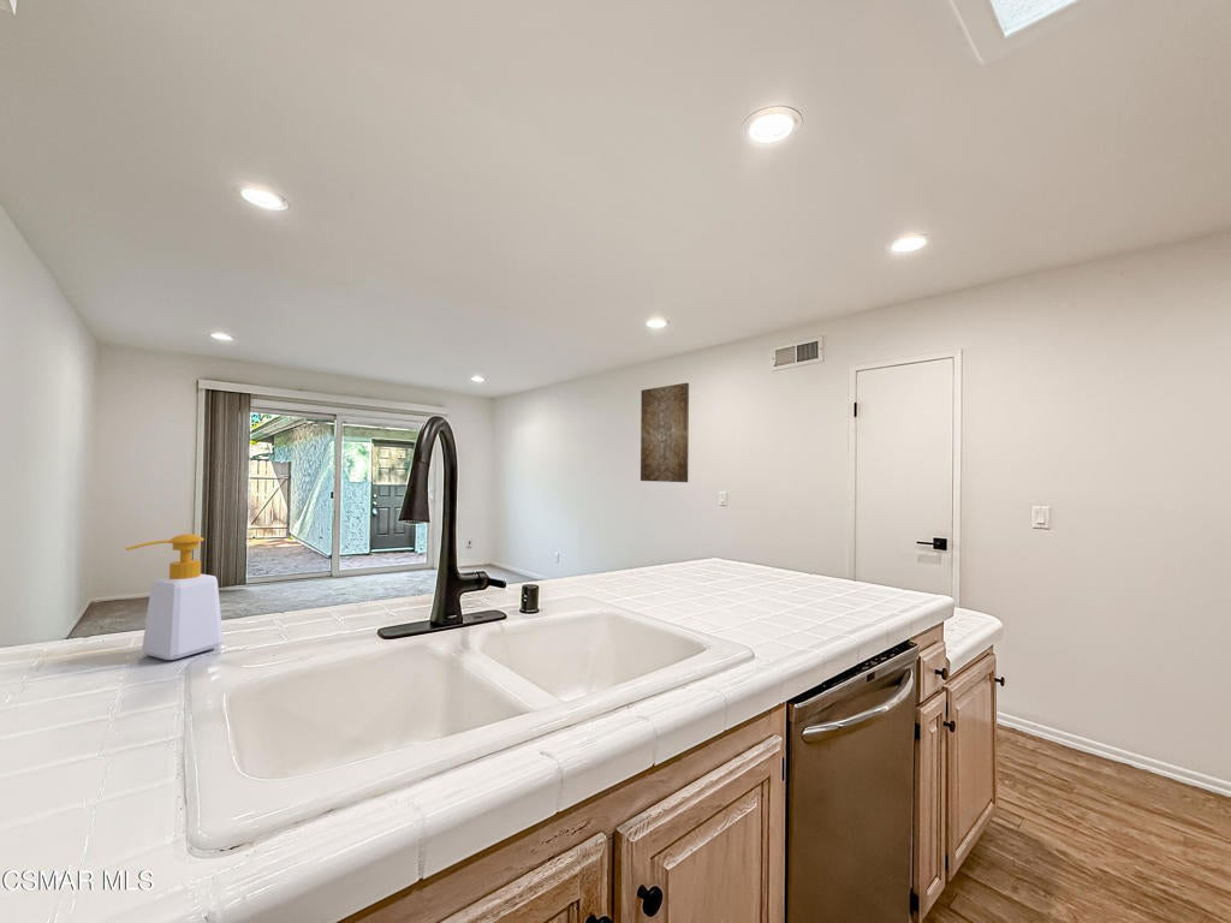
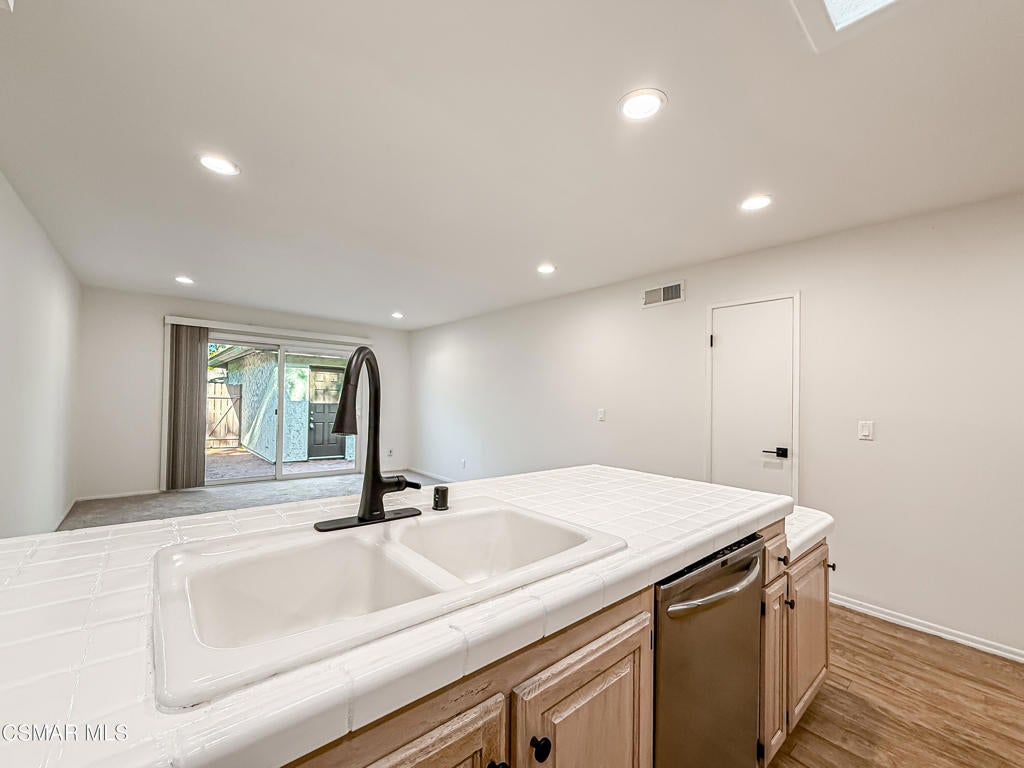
- wall art (664, 434)
- soap bottle (171, 595)
